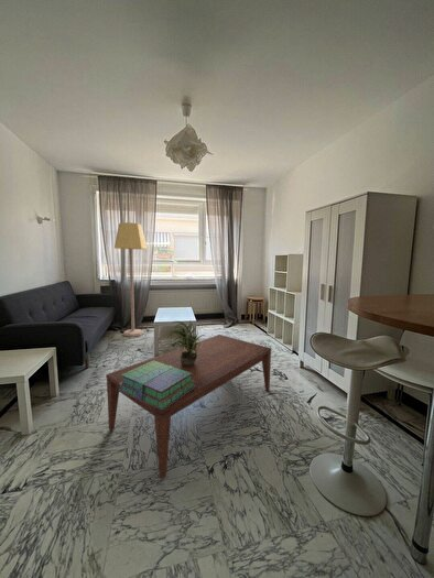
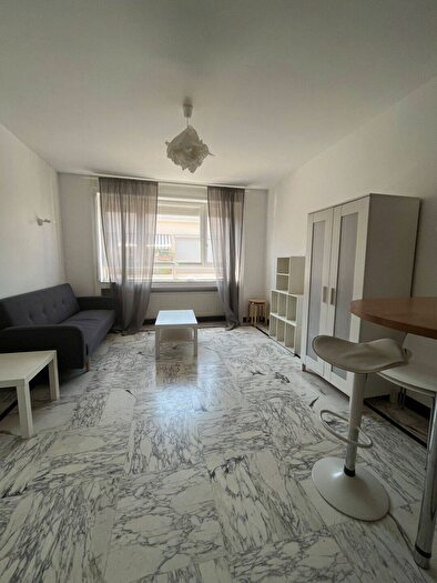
- potted plant (185, 340)
- lamp (131, 280)
- coffee table (199, 383)
- stack of books (156, 380)
